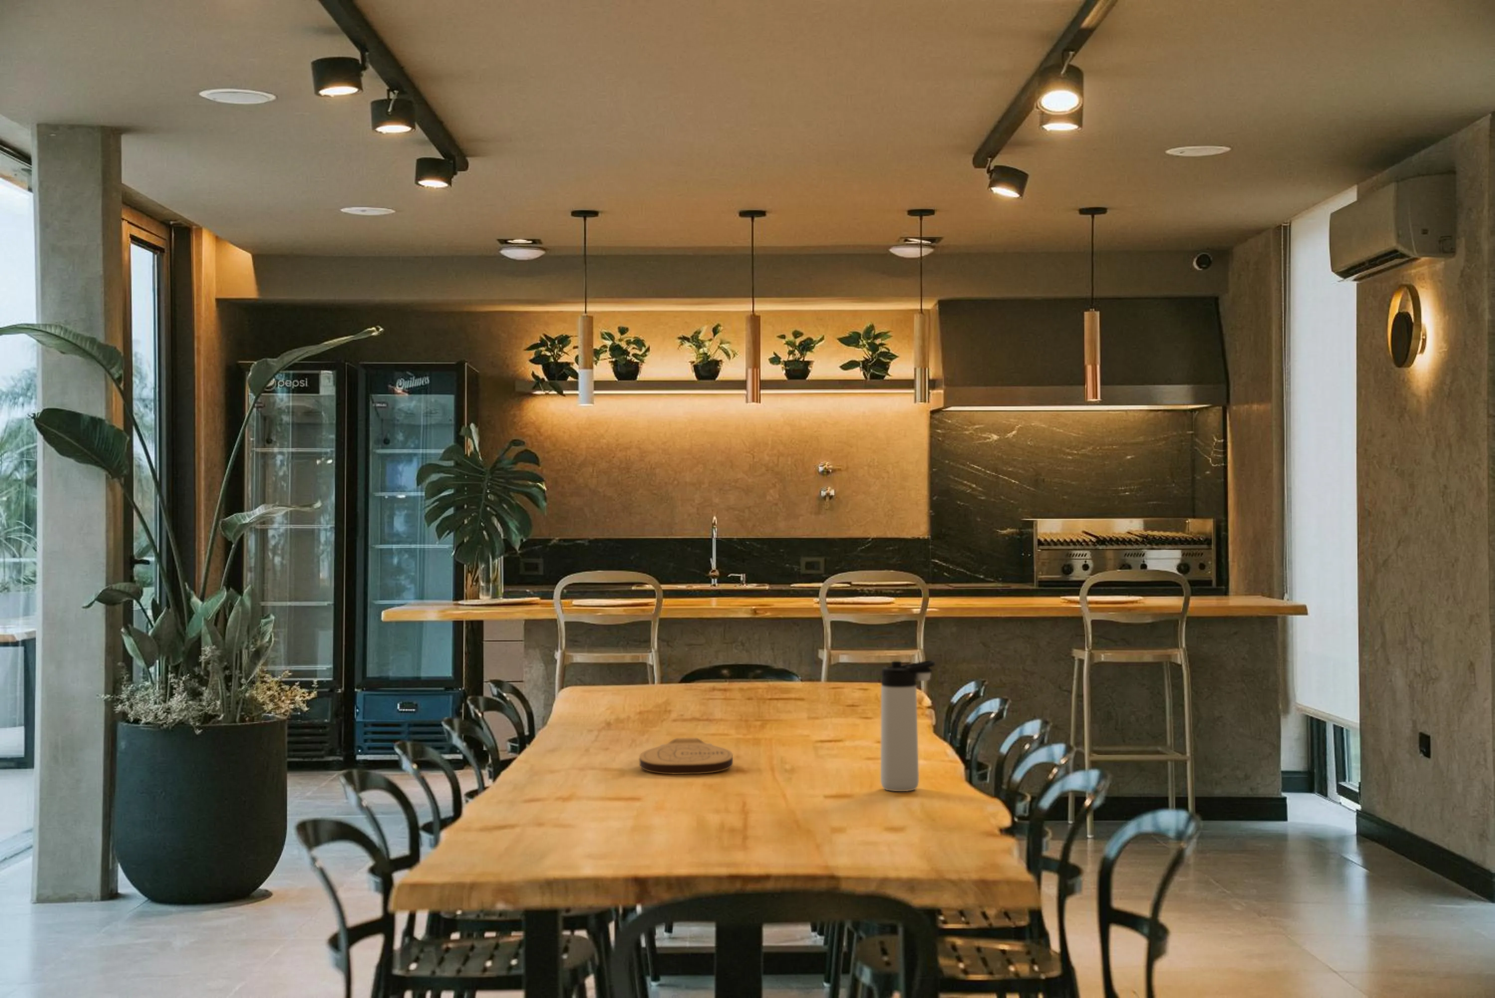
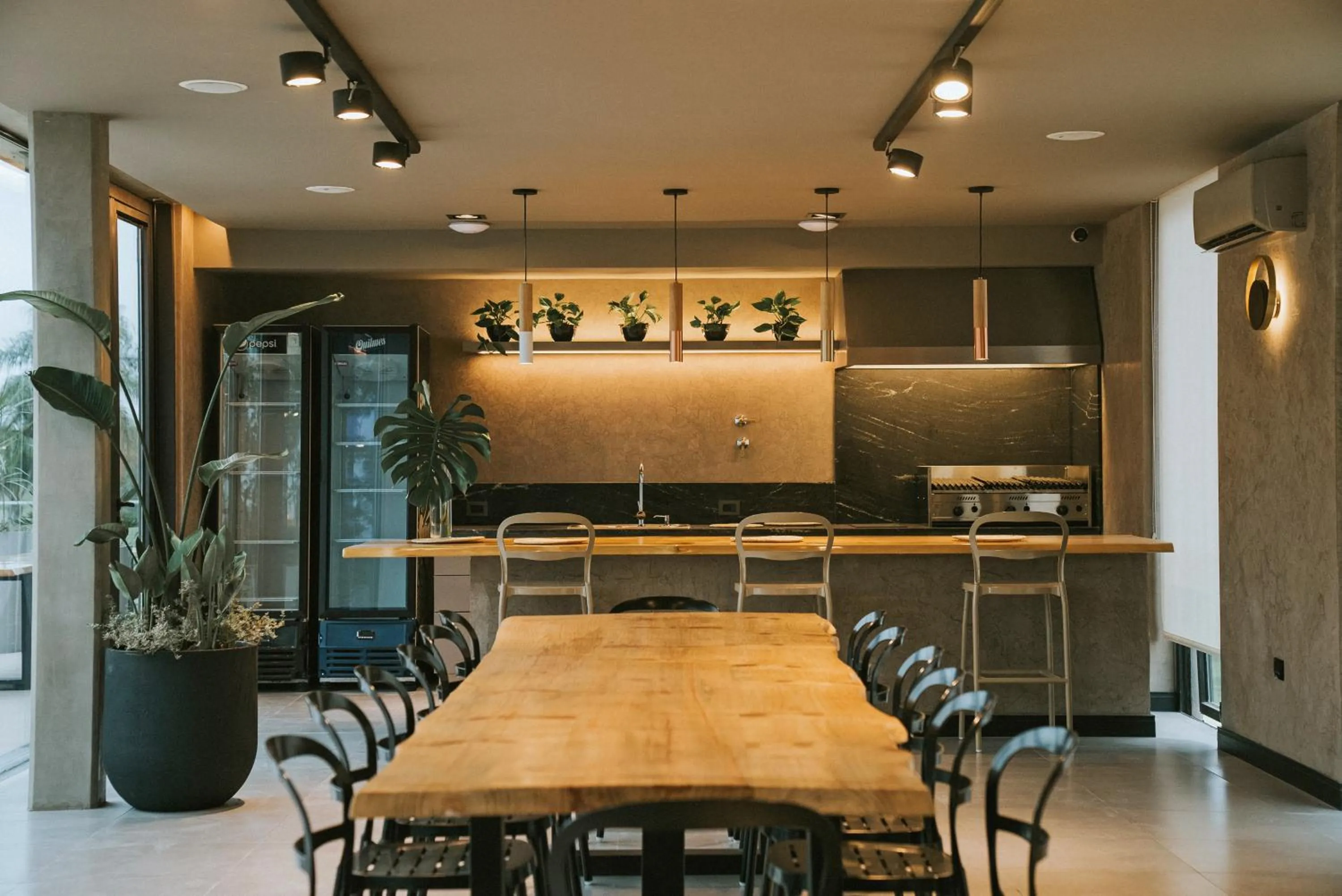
- thermos bottle (908, 725)
- key chain (686, 752)
